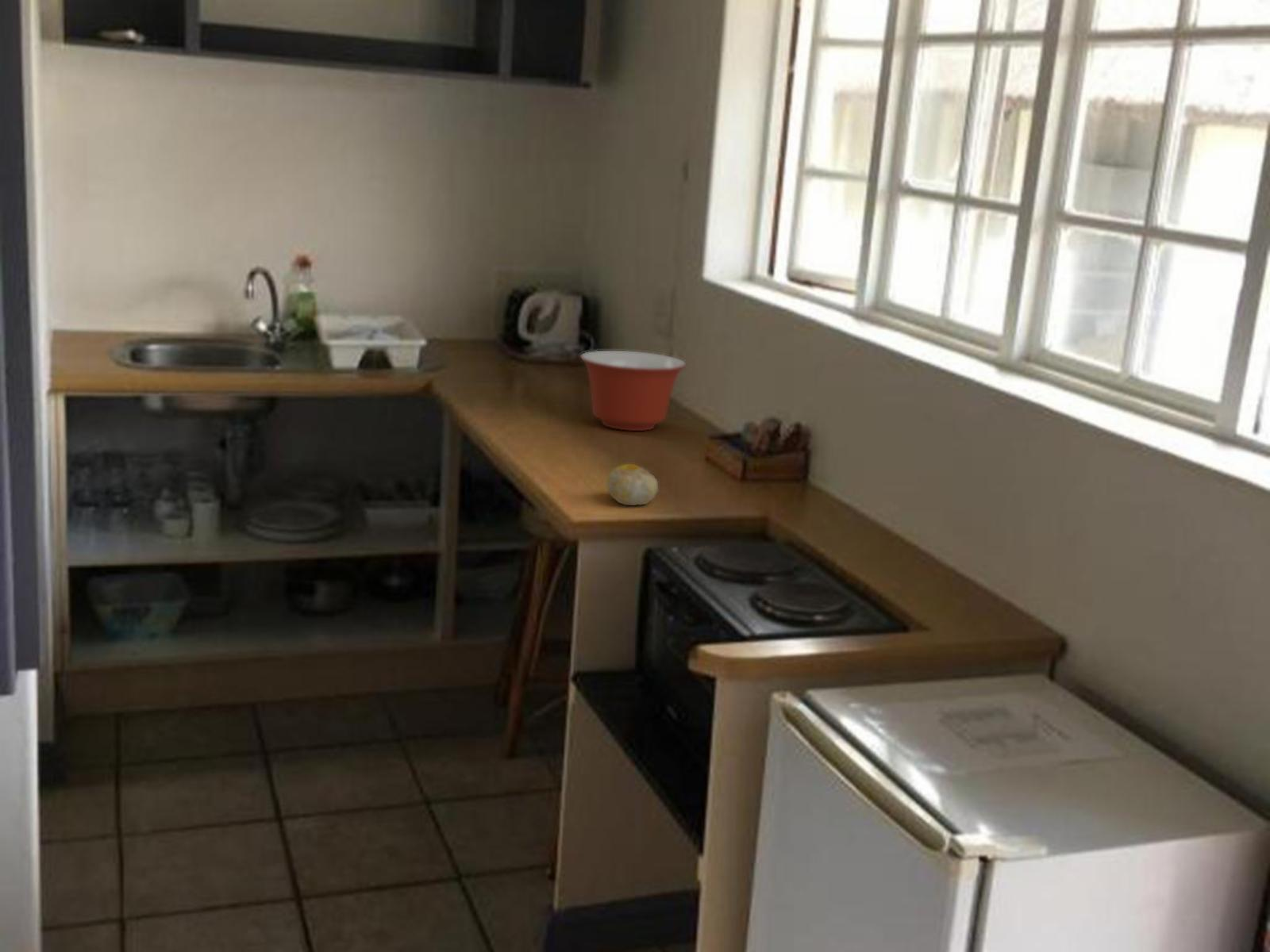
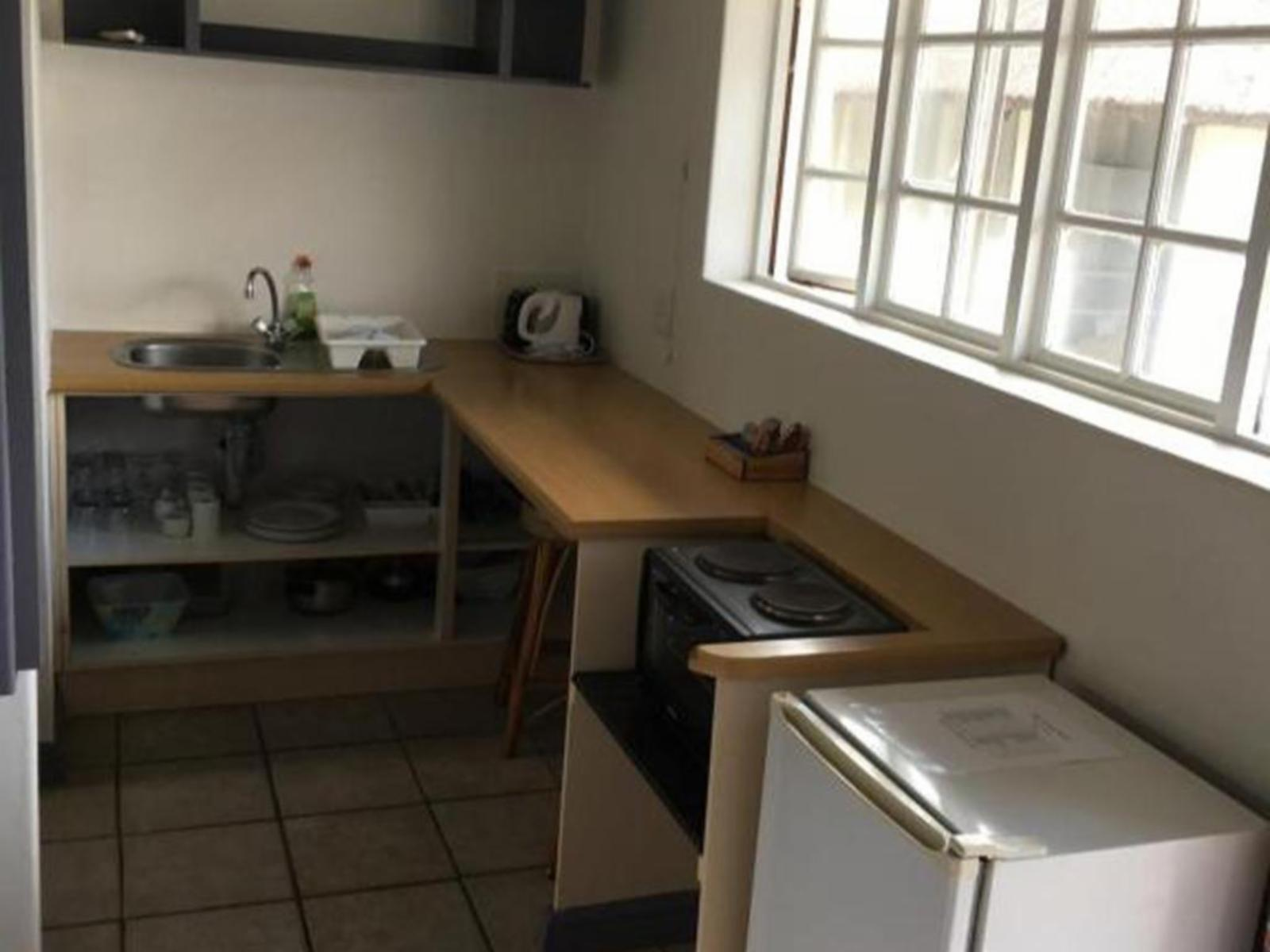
- mixing bowl (630, 392)
- fruit (632, 484)
